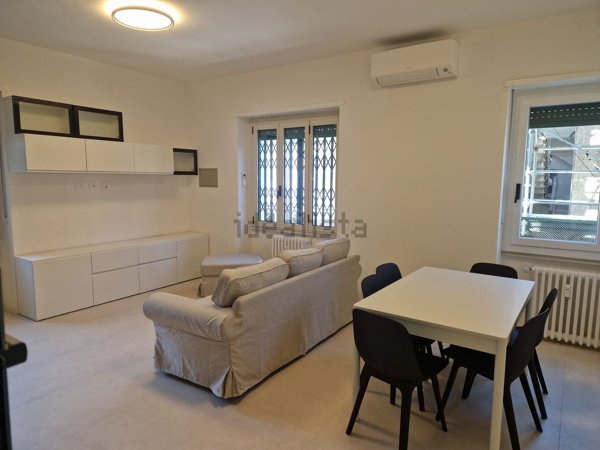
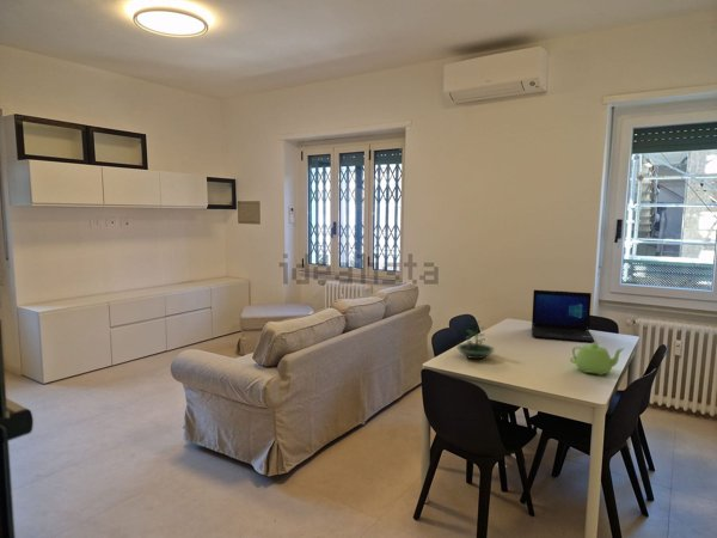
+ laptop (562, 314)
+ terrarium (477, 328)
+ teapot (596, 357)
